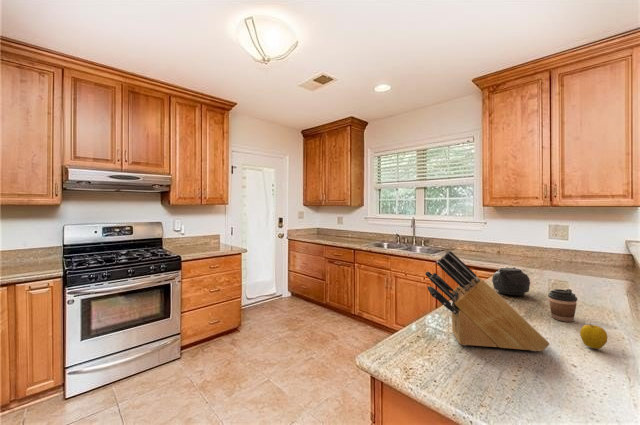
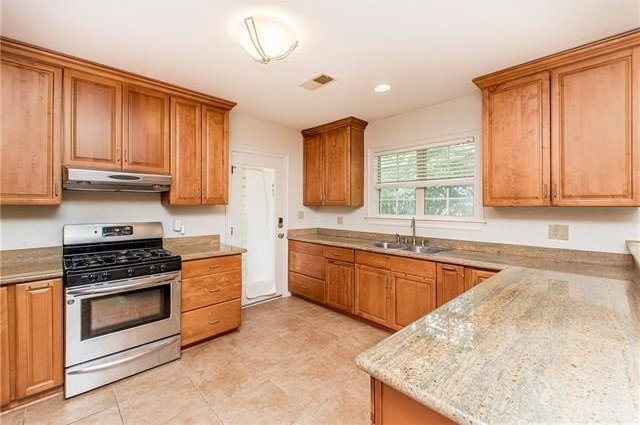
- apple (593, 335)
- teapot (509, 281)
- knife block (481, 295)
- coffee cup (562, 303)
